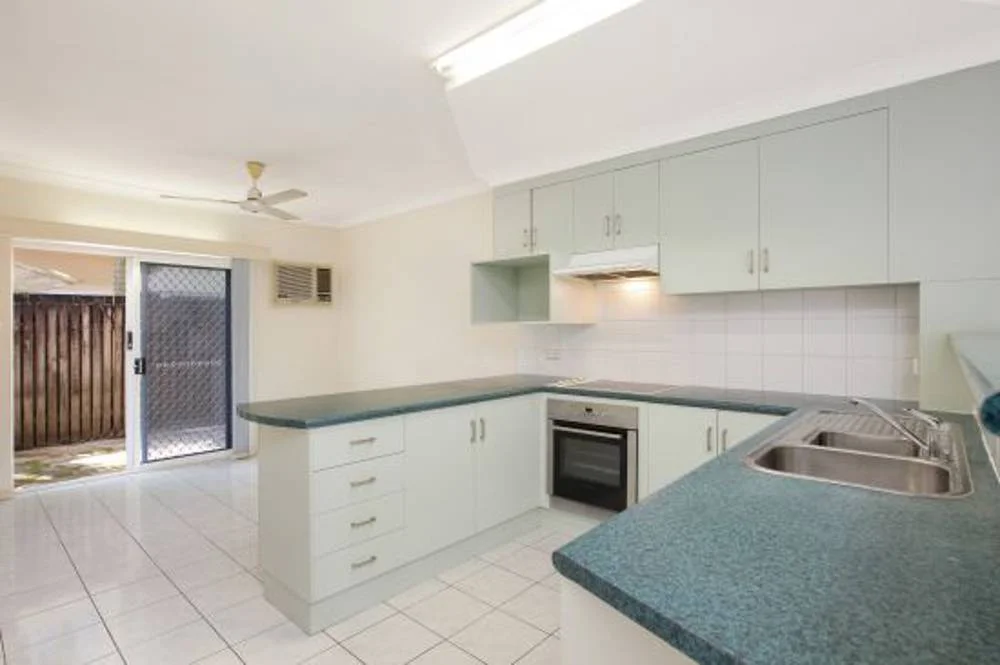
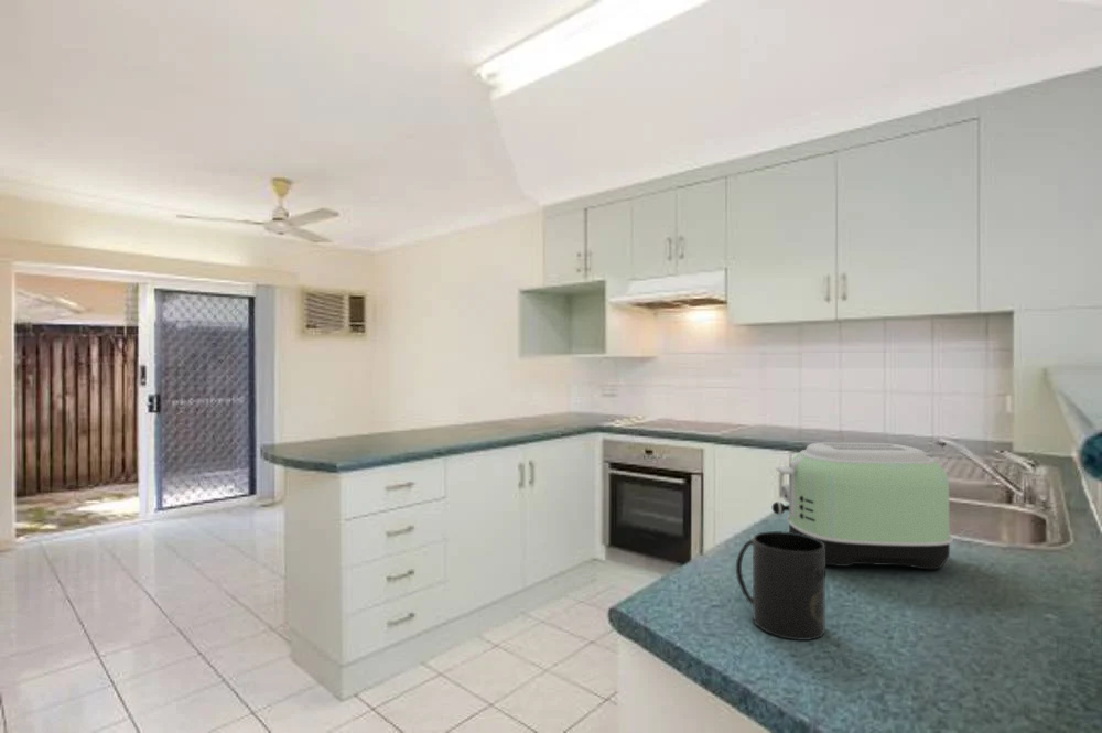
+ toaster (857, 500)
+ mug (777, 579)
